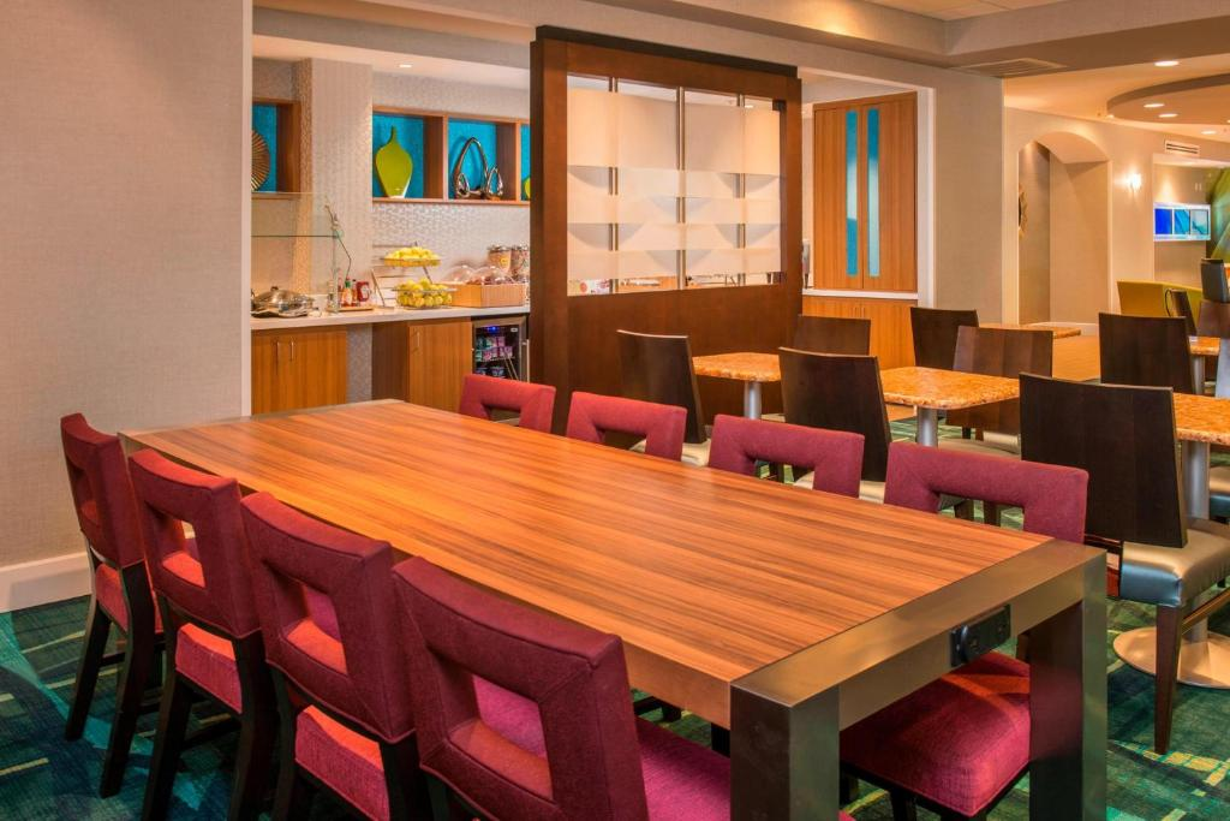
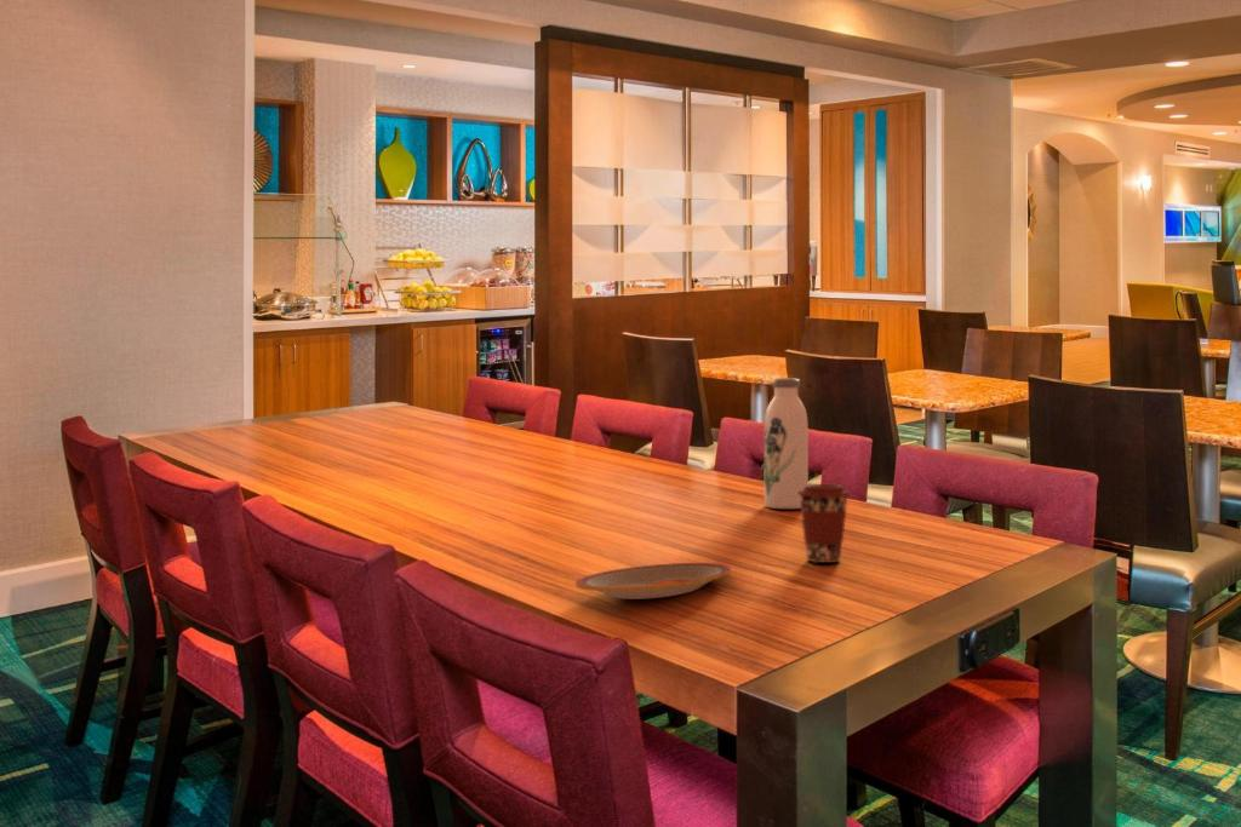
+ water bottle (785, 442)
+ coffee cup (823, 523)
+ plate (654, 582)
